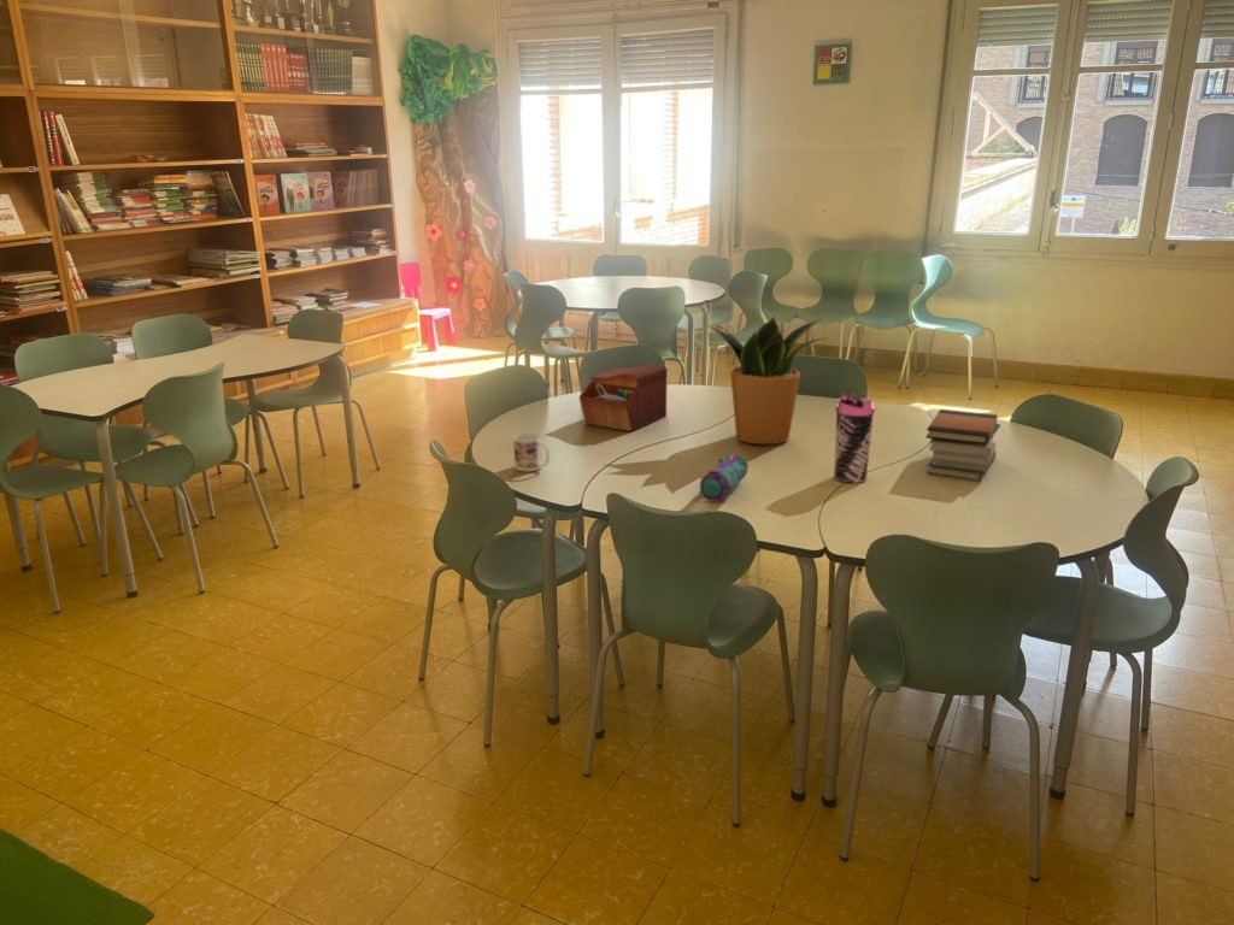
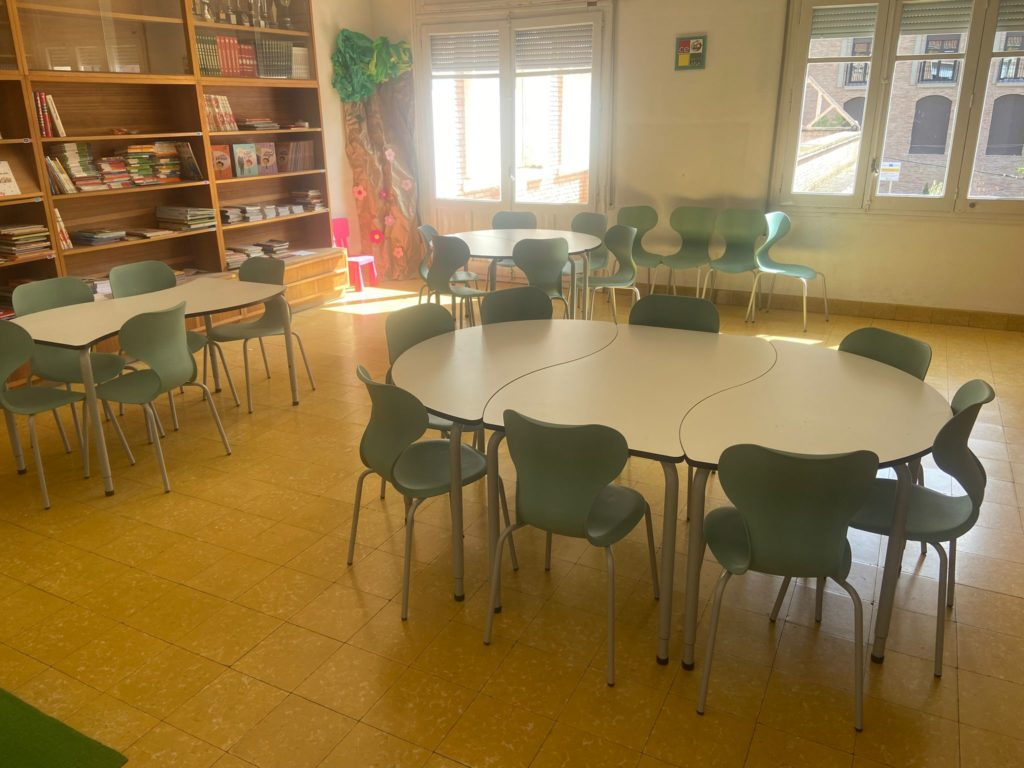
- potted plant (763, 378)
- pencil case (723, 476)
- water bottle (852, 437)
- book stack (962, 443)
- sewing box (622, 395)
- mug (533, 453)
